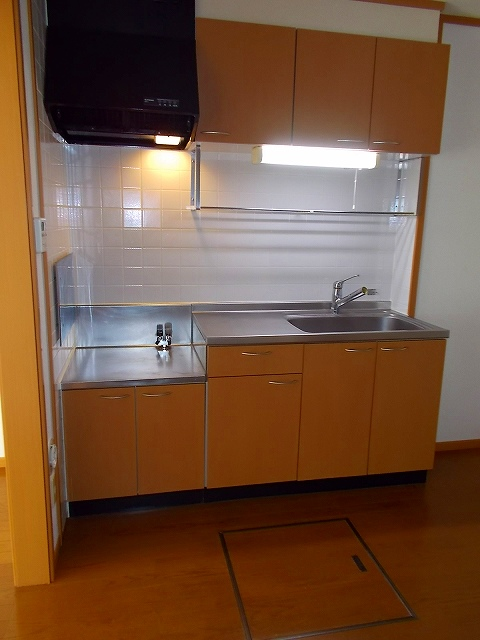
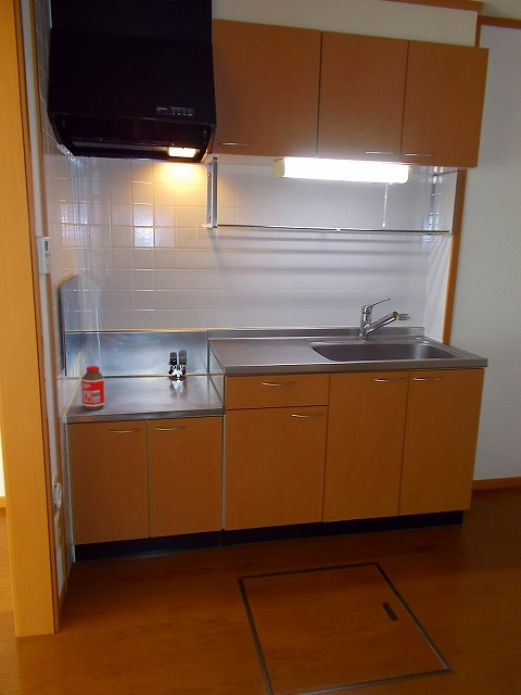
+ bottle (92, 387)
